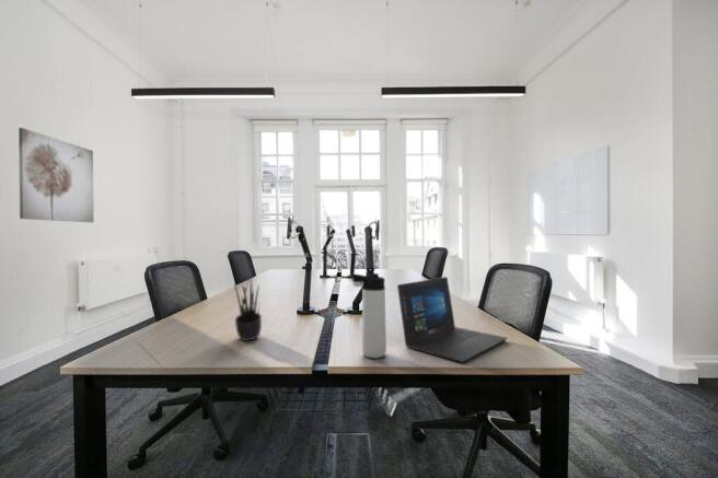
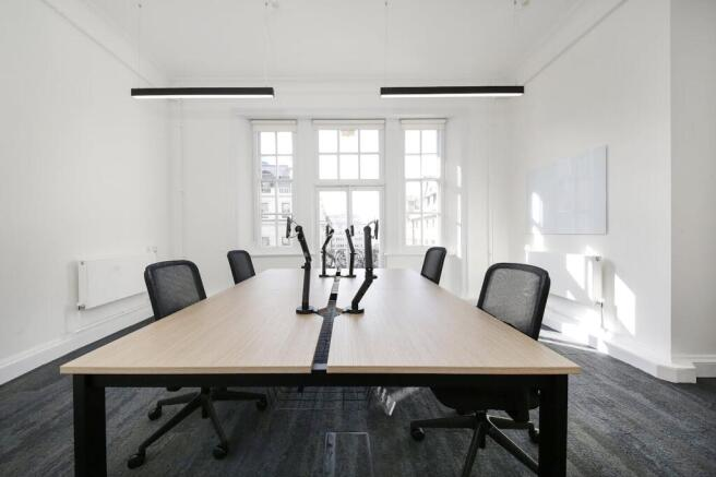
- laptop (452, 313)
- thermos bottle (368, 314)
- wall art (60, 180)
- potted plant (247, 307)
